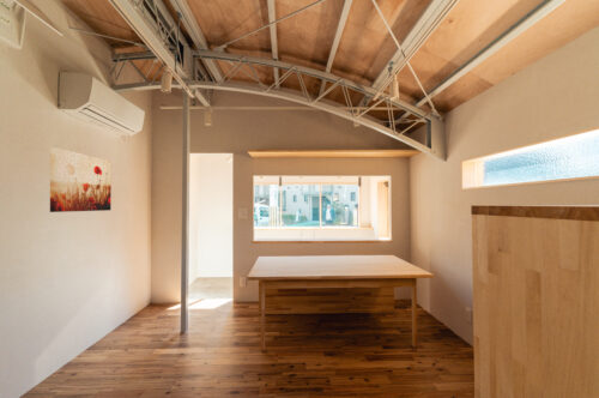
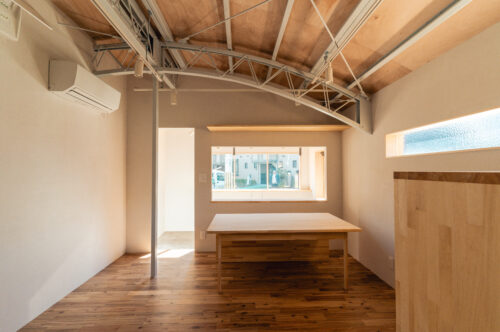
- wall art (84, 182)
